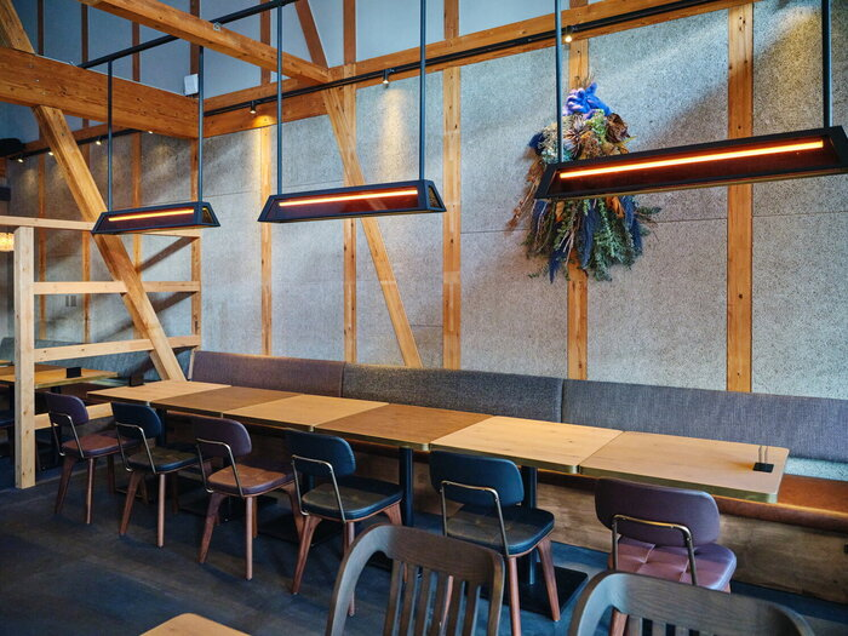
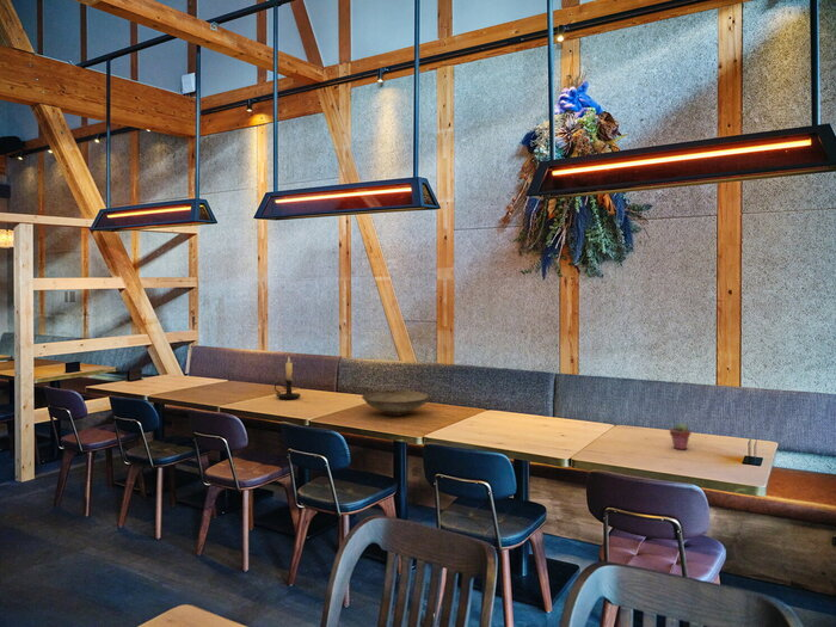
+ candle holder (285, 377)
+ decorative bowl (395, 404)
+ potted succulent (680, 435)
